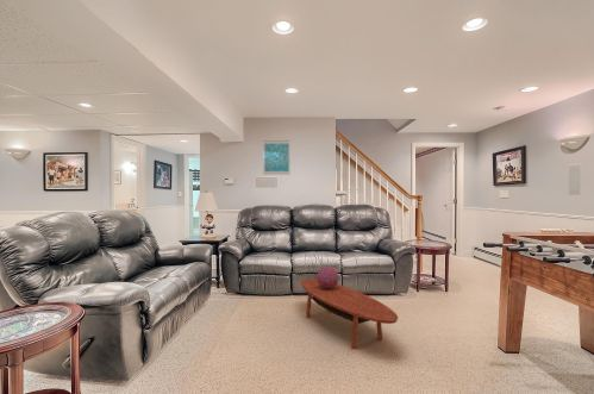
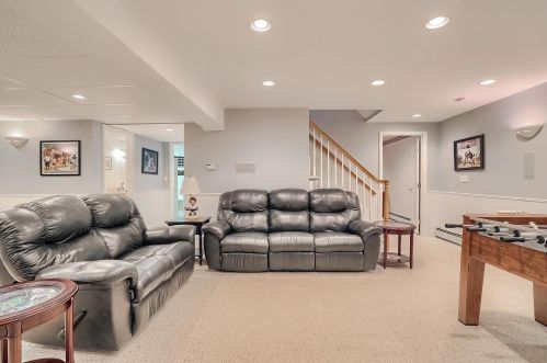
- coffee table (340, 311)
- wall art (276, 157)
- decorative sphere (327, 277)
